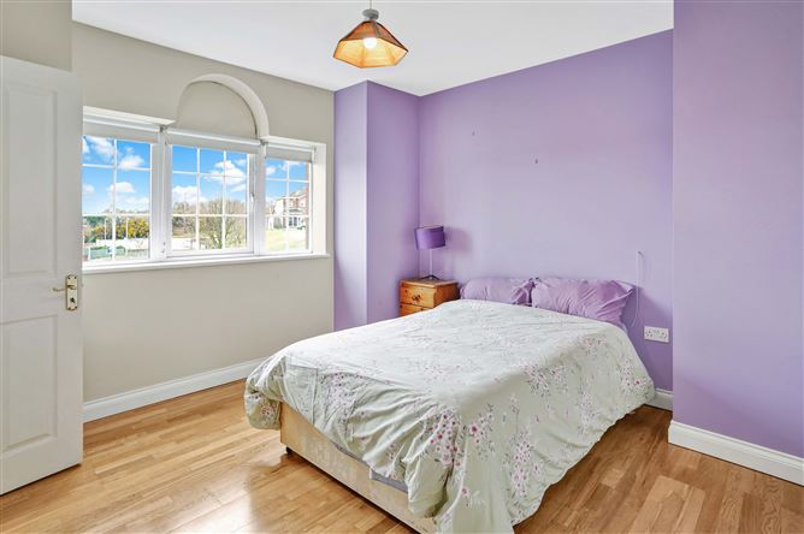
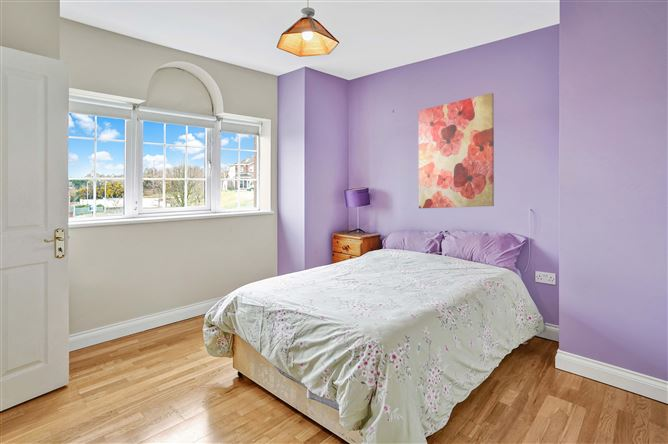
+ wall art (453, 155)
